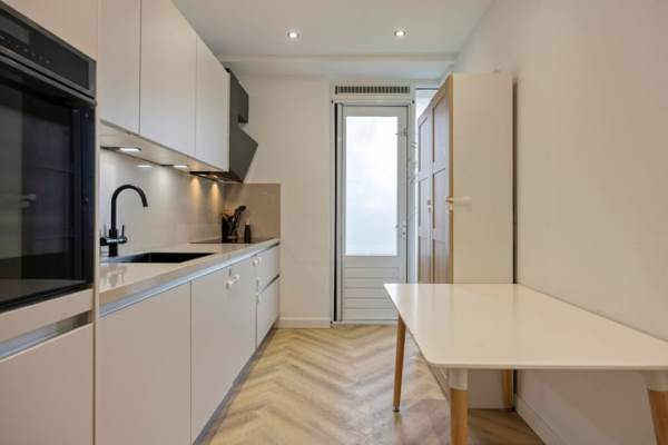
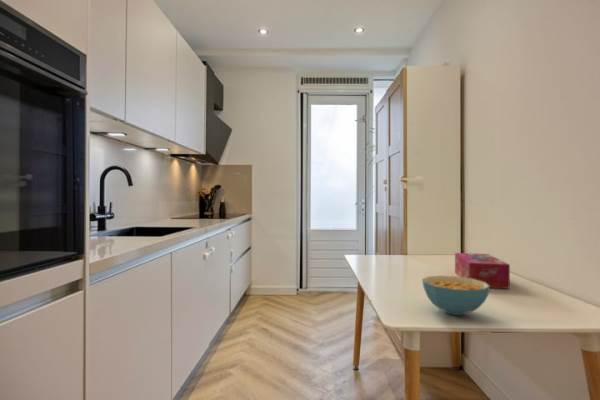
+ cereal bowl (454, 297)
+ tissue box (479, 269)
